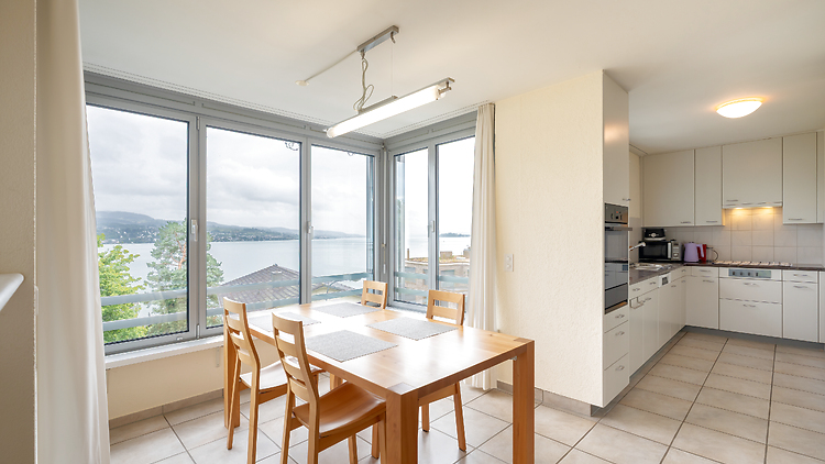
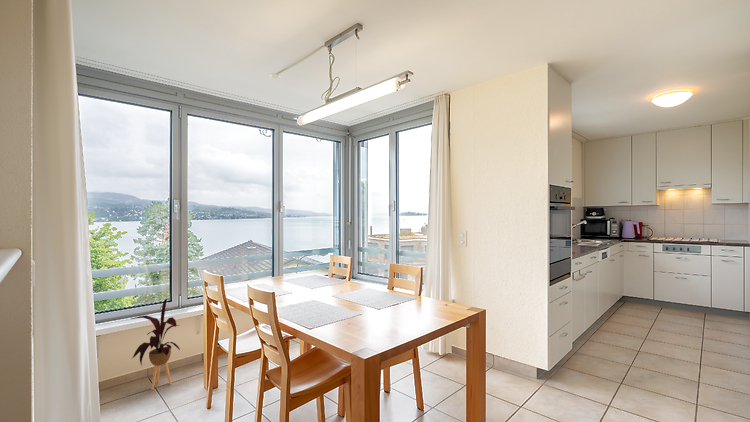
+ house plant (155, 343)
